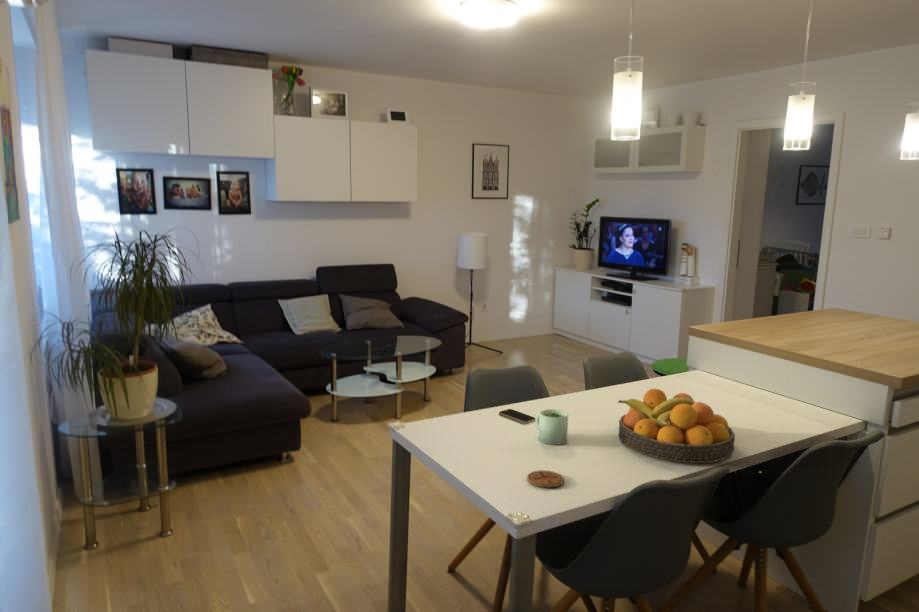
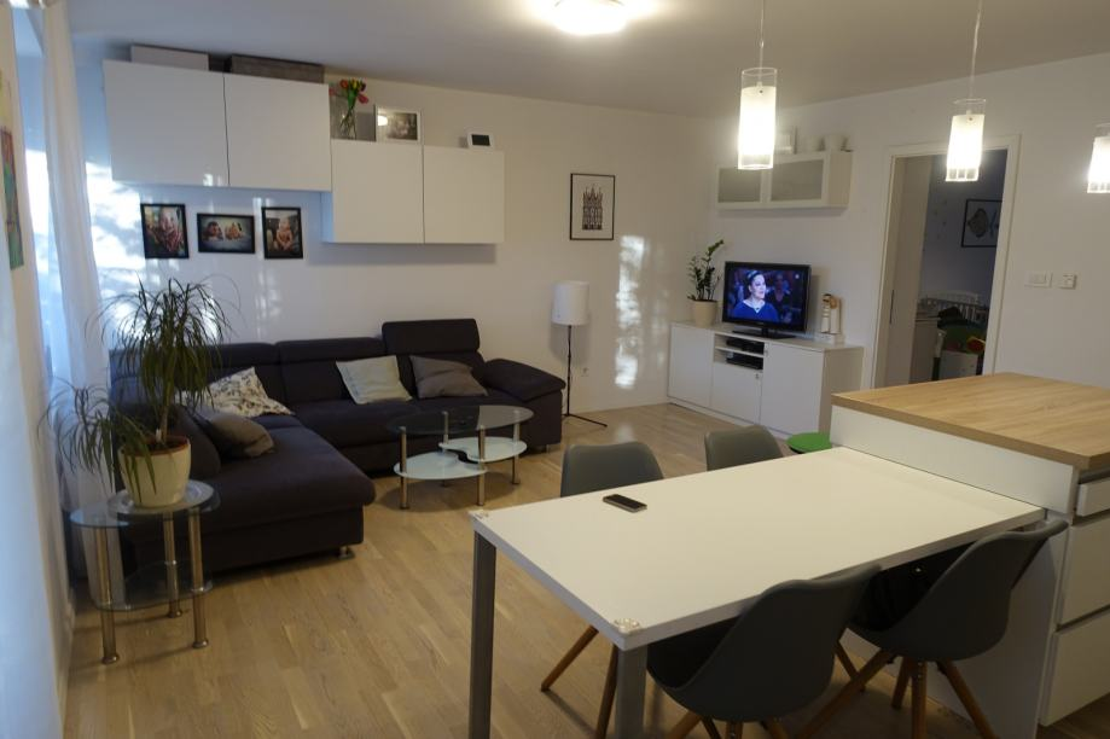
- fruit bowl (676, 419)
- coaster (545, 478)
- mug (550, 425)
